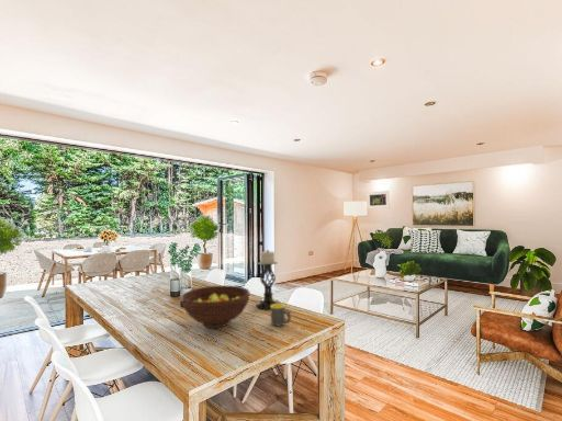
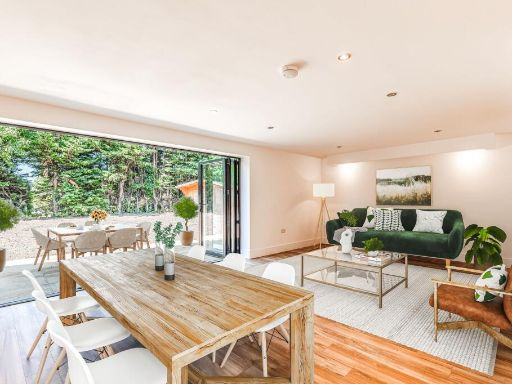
- mug (281, 315)
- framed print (378, 200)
- candle holder (267, 277)
- fruit bowl (216, 308)
